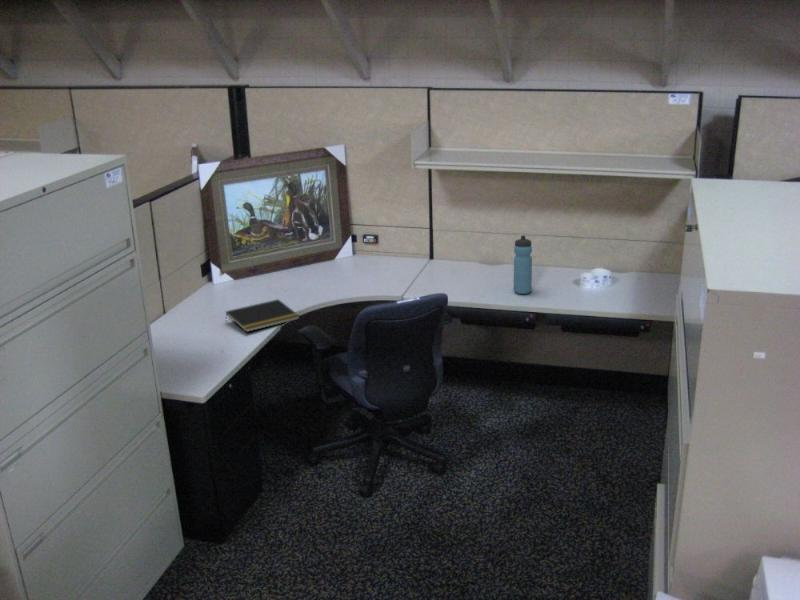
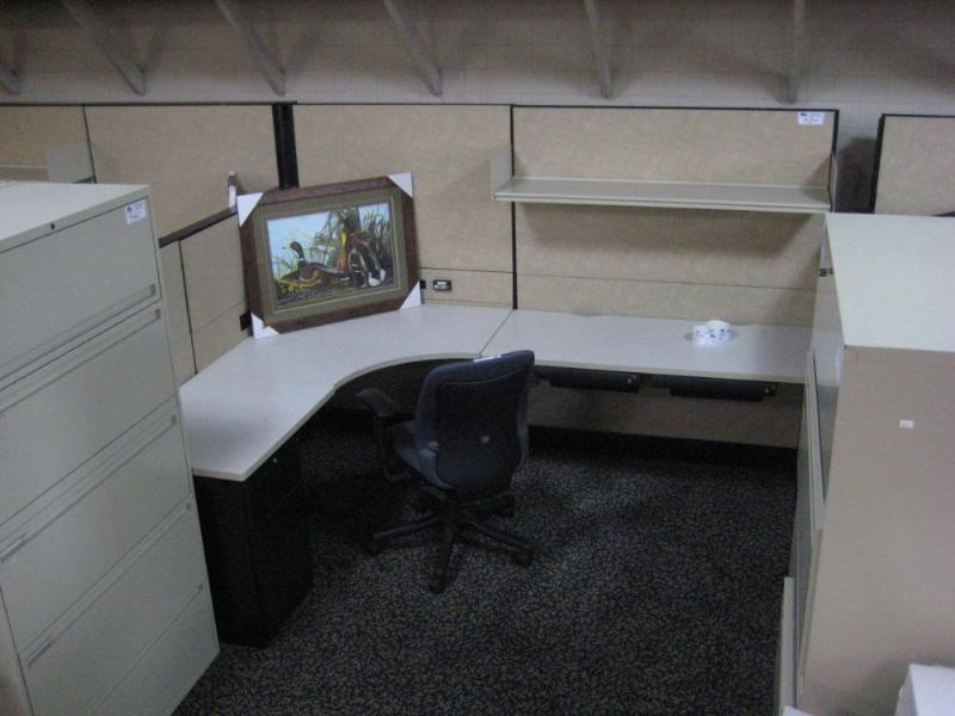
- water bottle (522, 264)
- notepad (262, 315)
